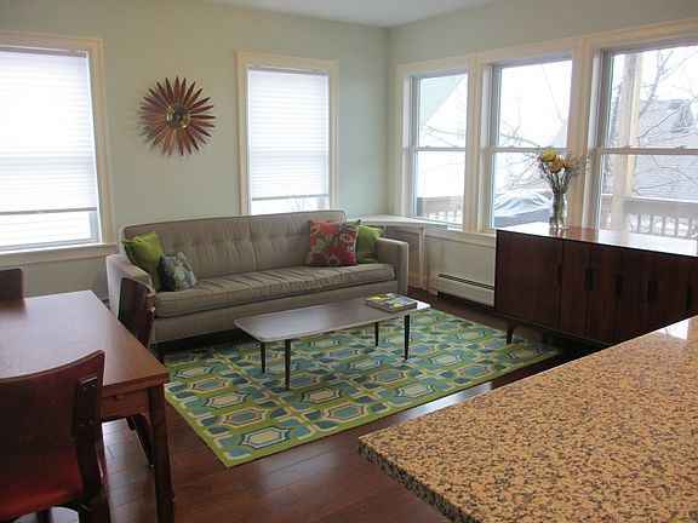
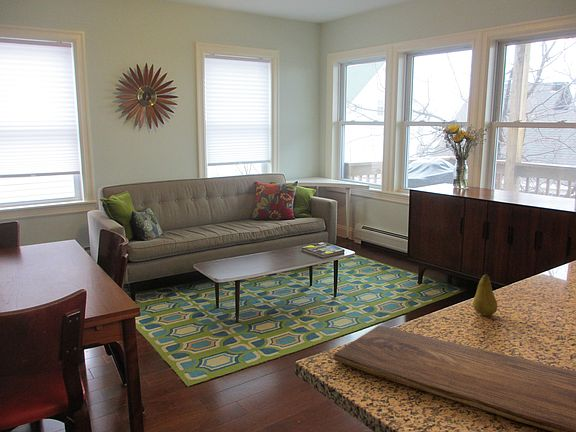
+ fruit (486, 291)
+ cutting board (454, 368)
